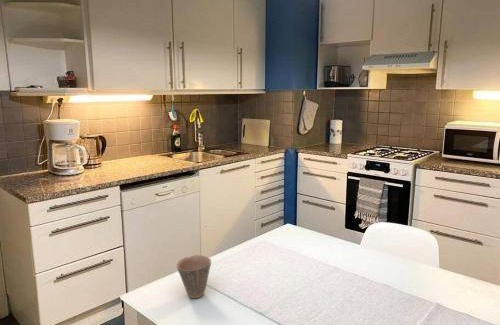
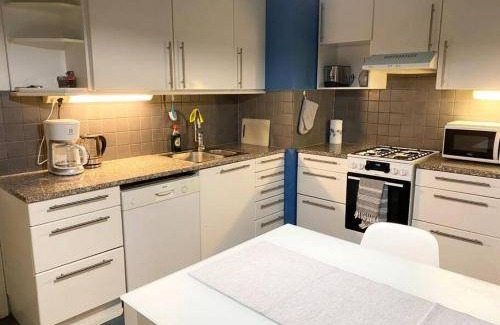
- cup (194, 278)
